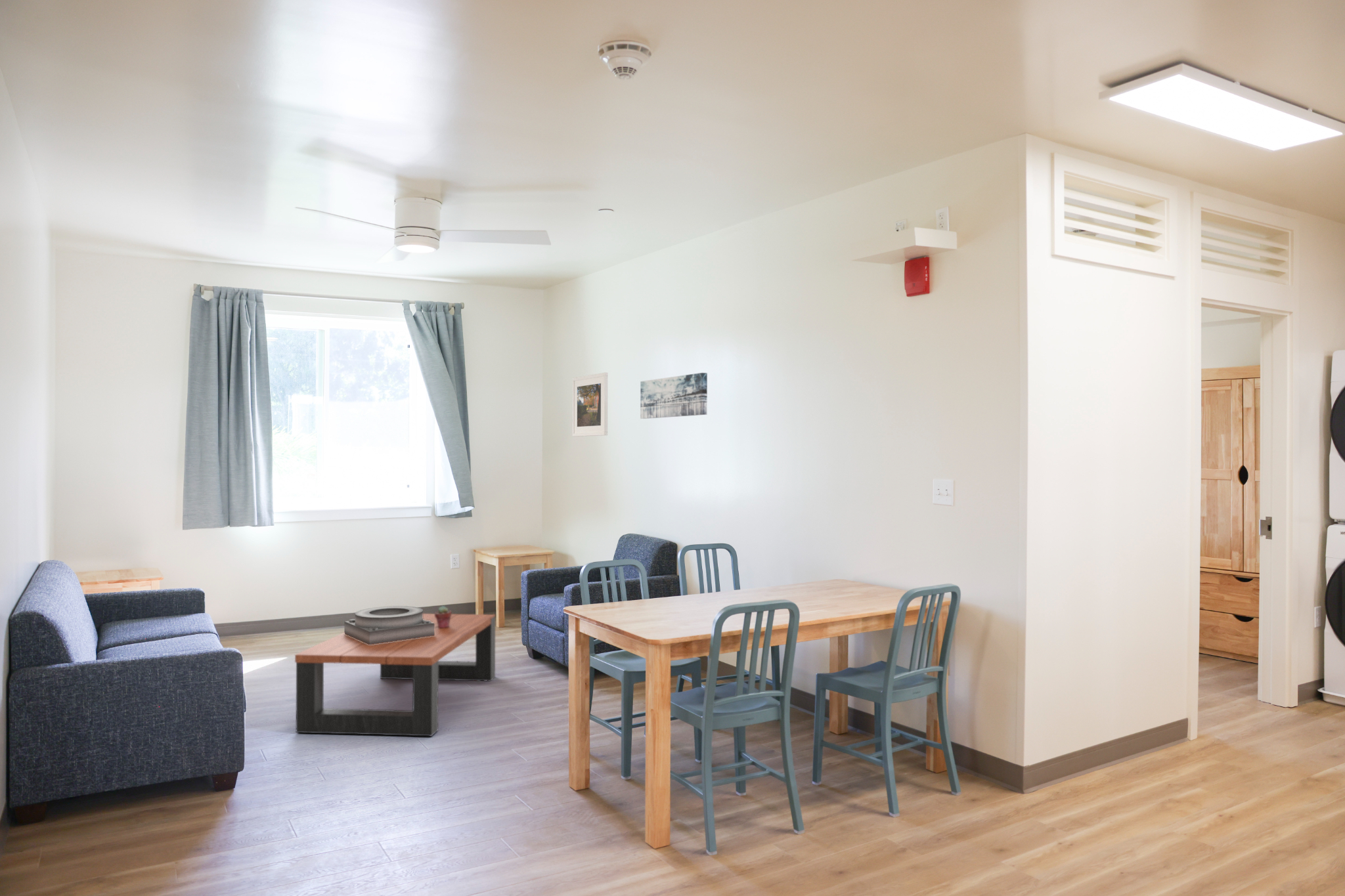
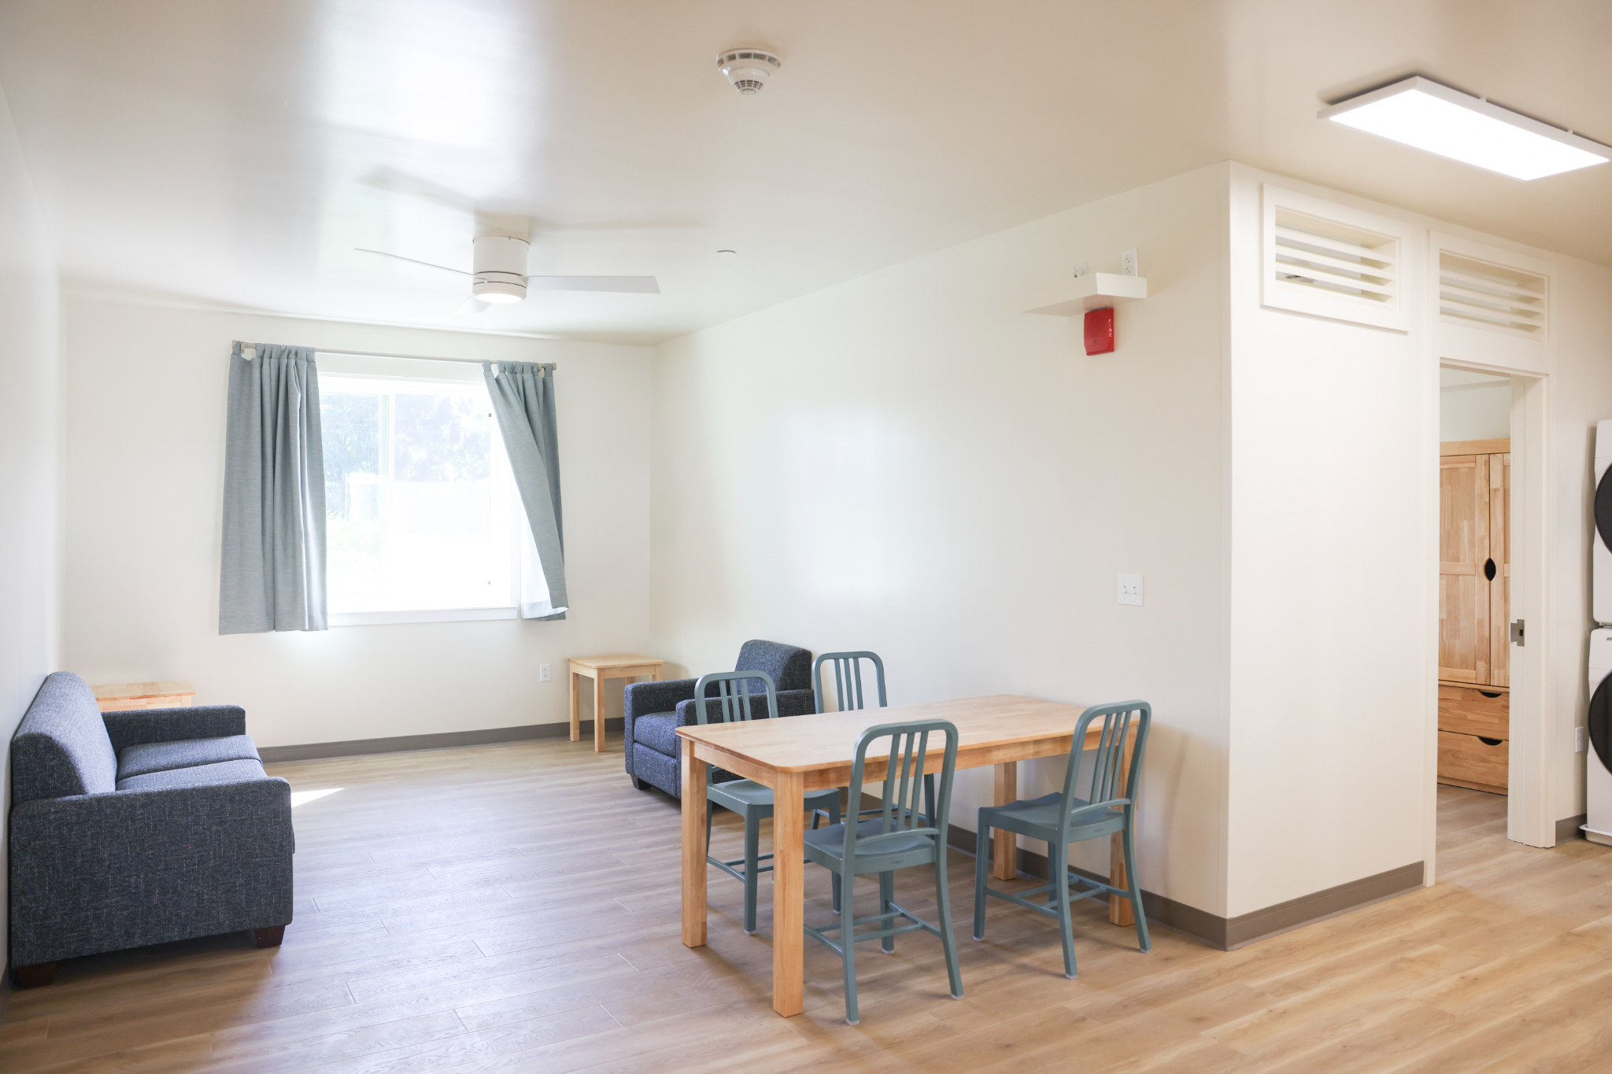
- coffee table (406, 667)
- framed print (589, 405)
- decorative bowl (389, 622)
- wall art (672, 396)
- potted succulent (443, 616)
